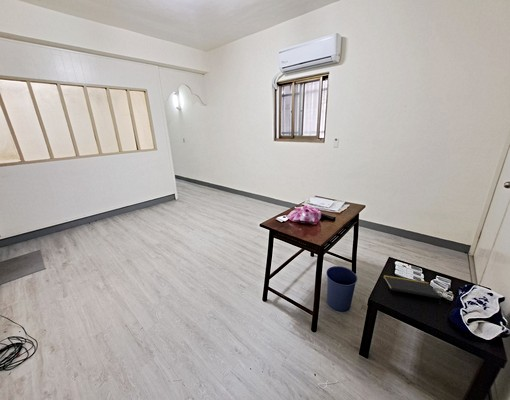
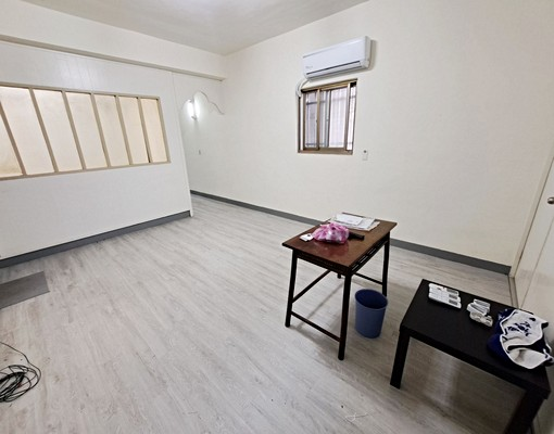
- notepad (409, 285)
